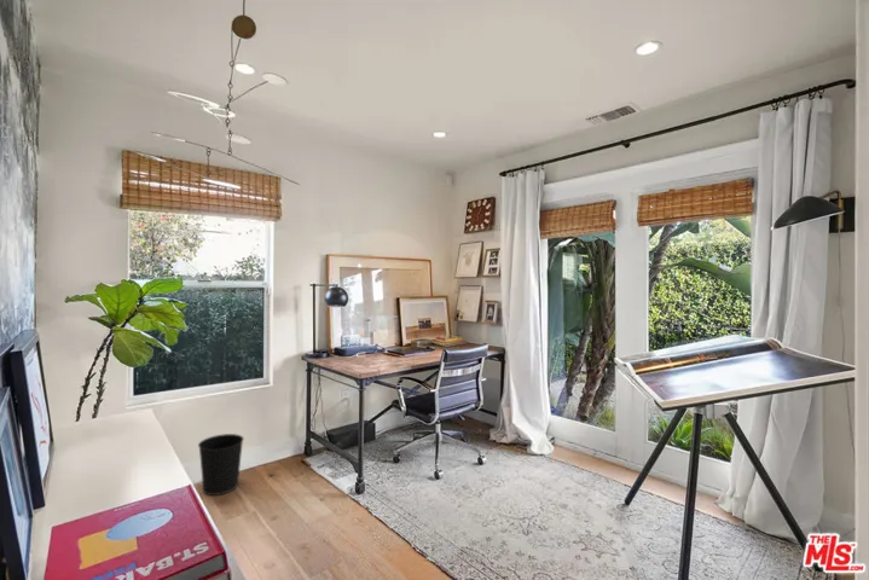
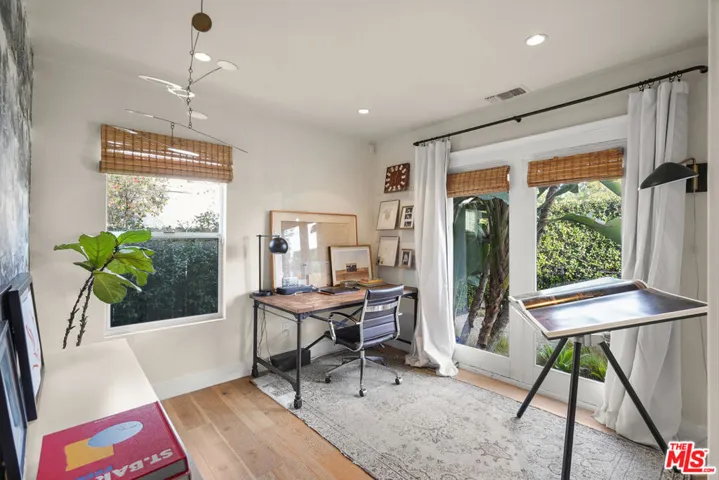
- wastebasket (221, 464)
